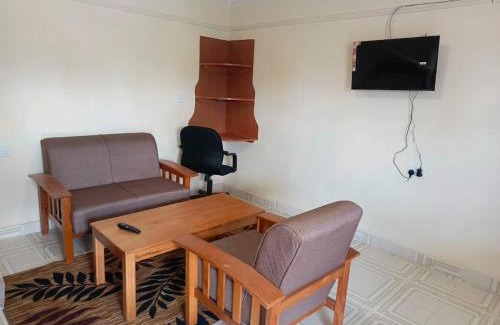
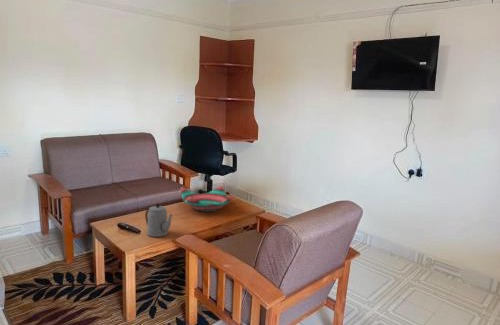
+ teapot (158, 219)
+ decorative bowl (206, 199)
